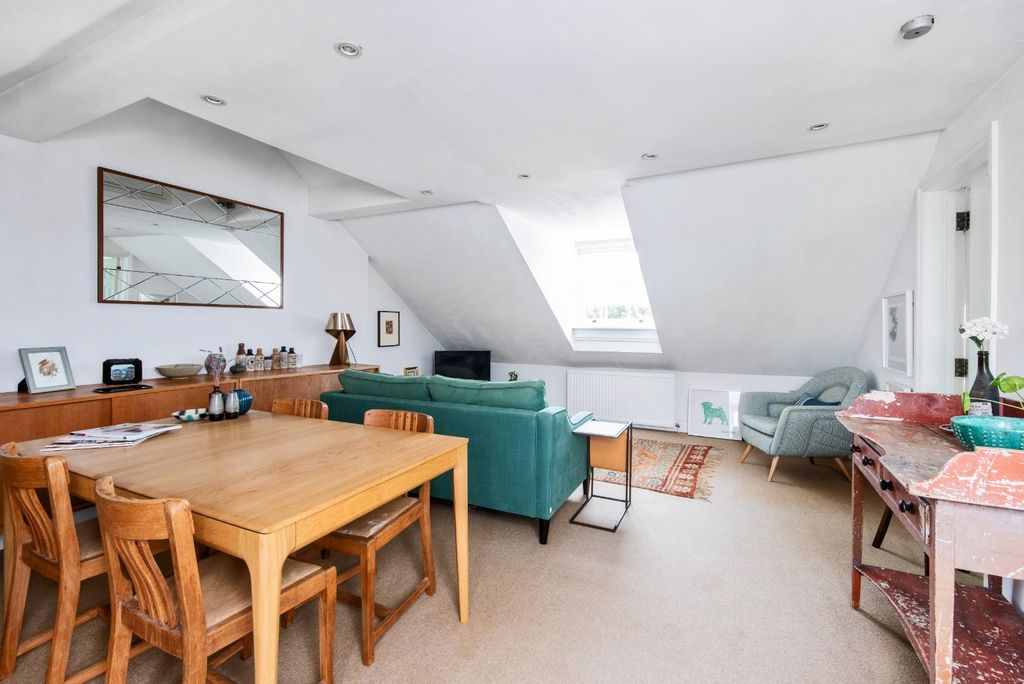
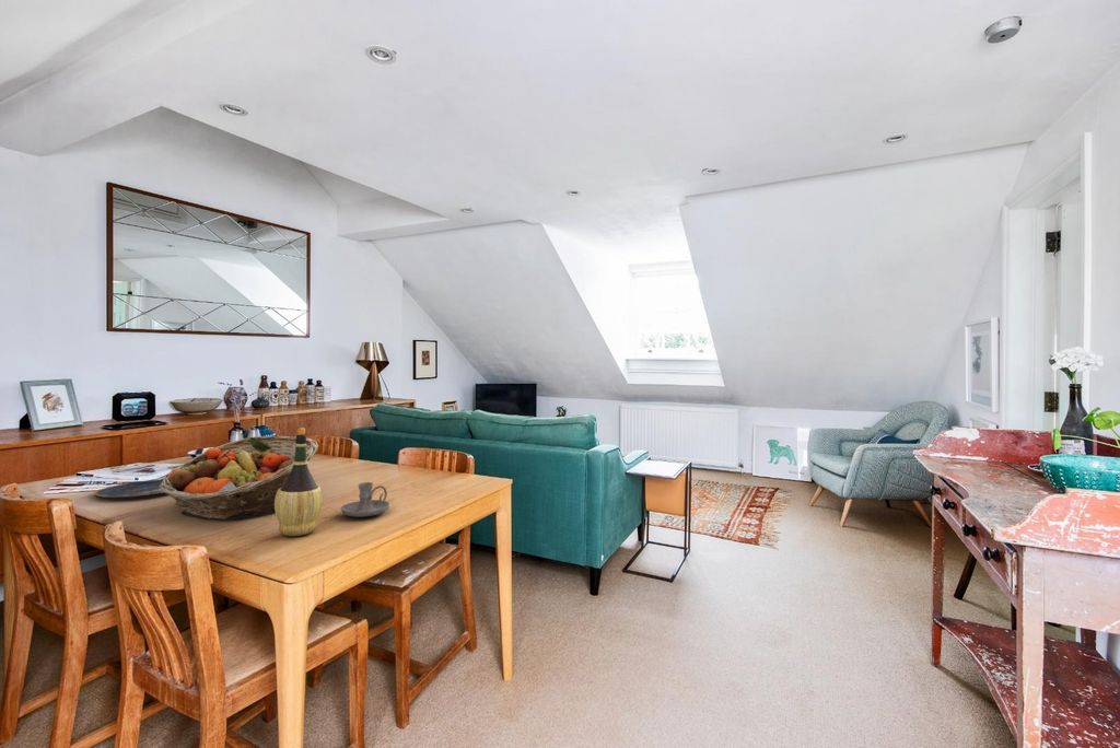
+ candle holder (369, 498)
+ plate (145, 489)
+ fruit basket (243, 474)
+ wine bottle (299, 480)
